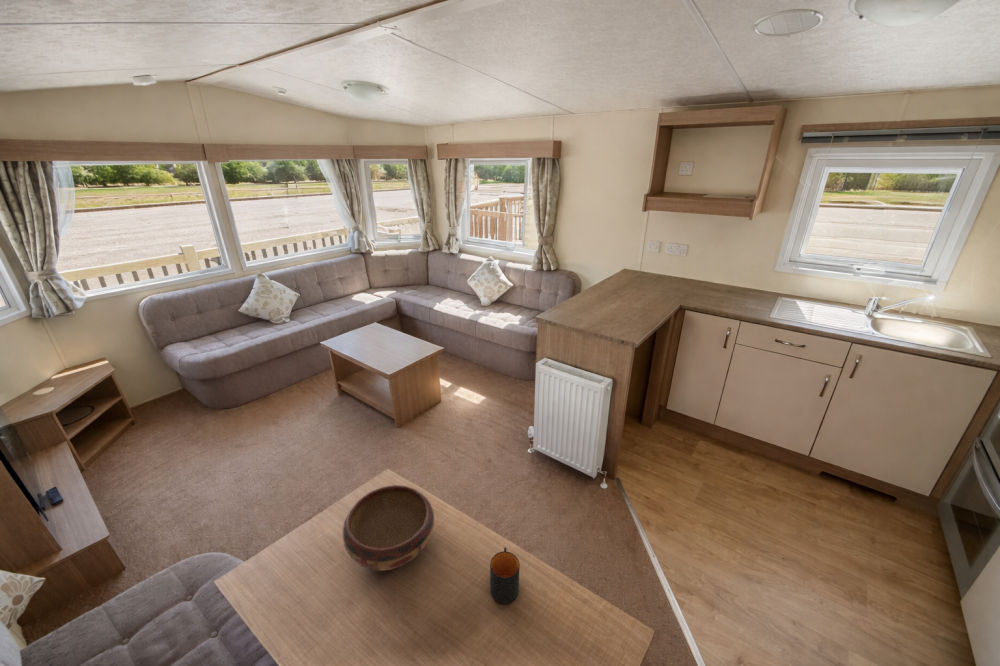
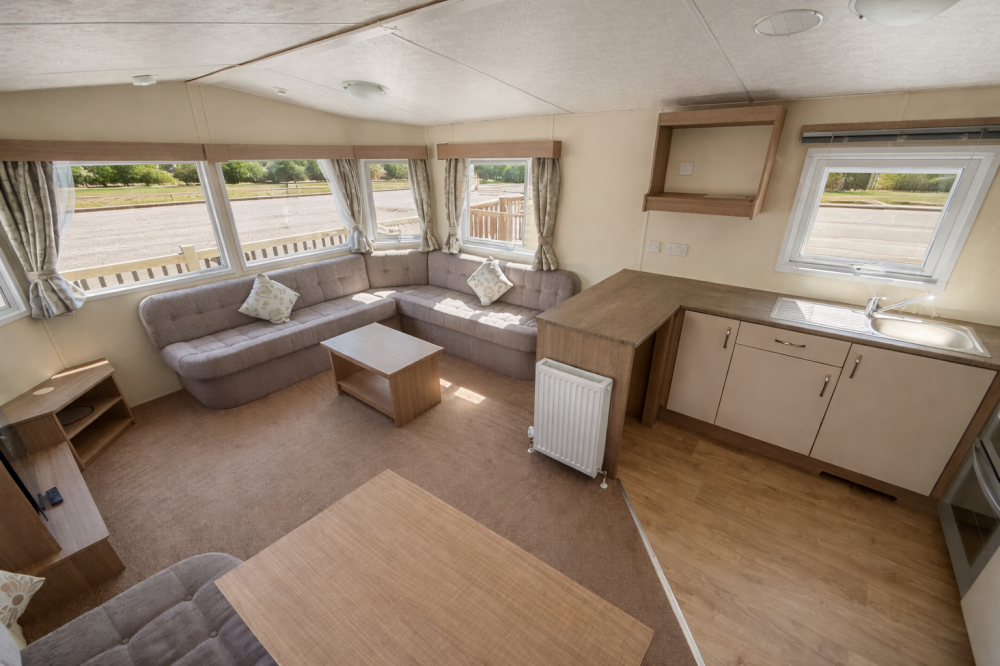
- decorative bowl (390, 529)
- mug (504, 571)
